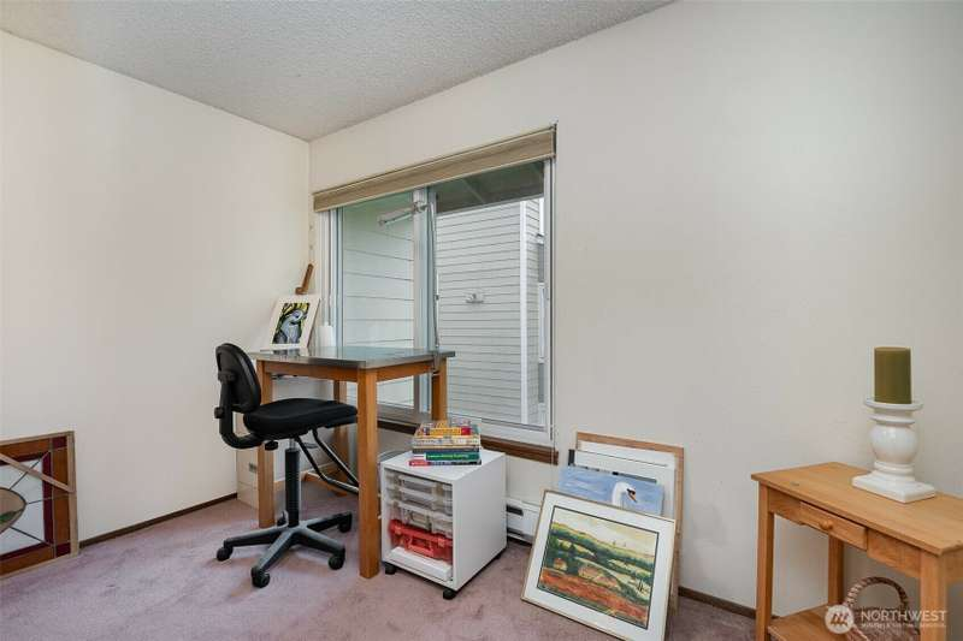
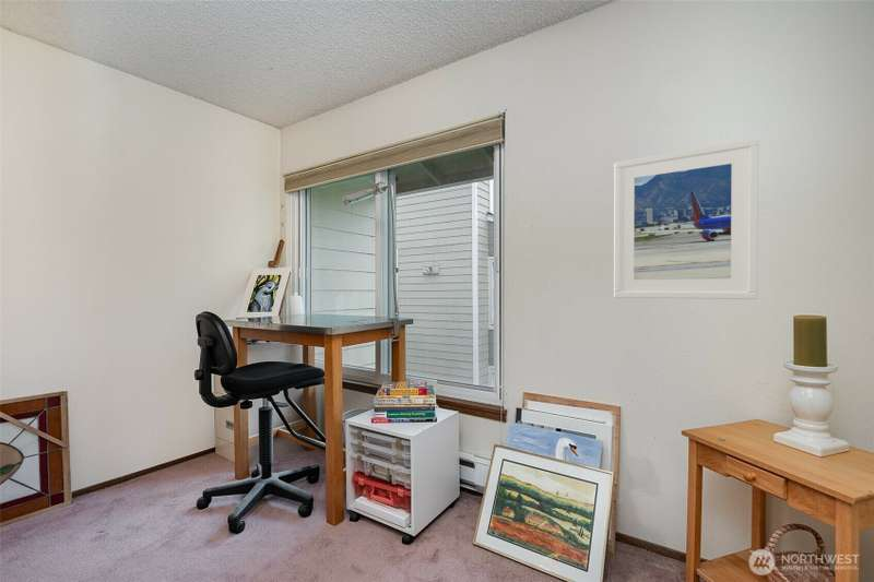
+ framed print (680, 225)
